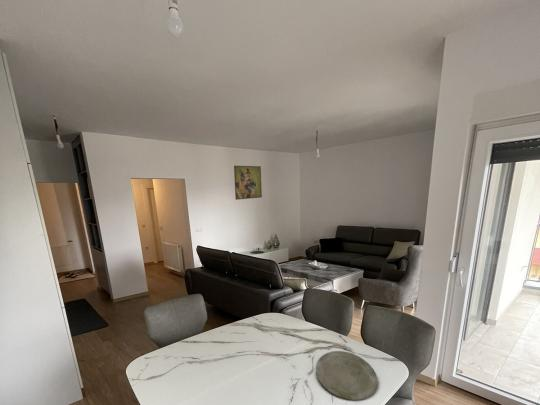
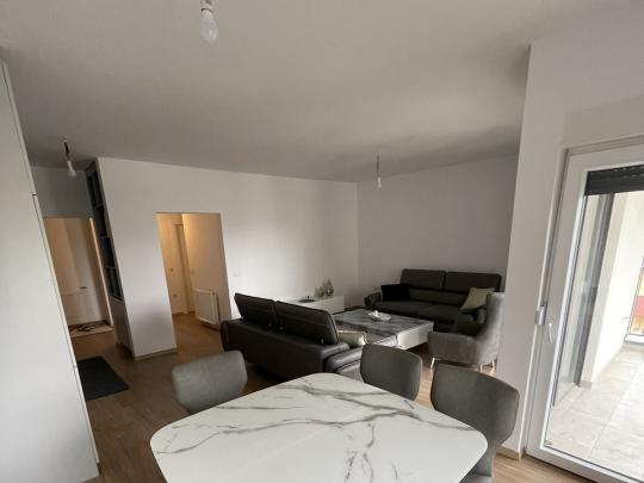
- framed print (248, 182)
- plate (345, 373)
